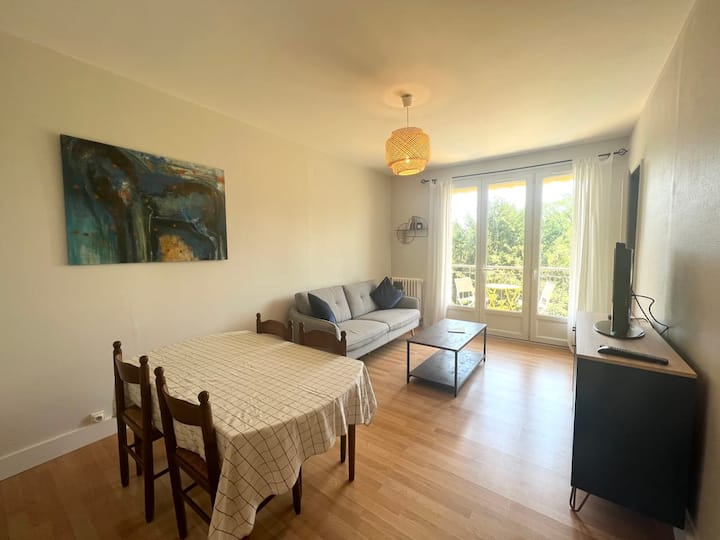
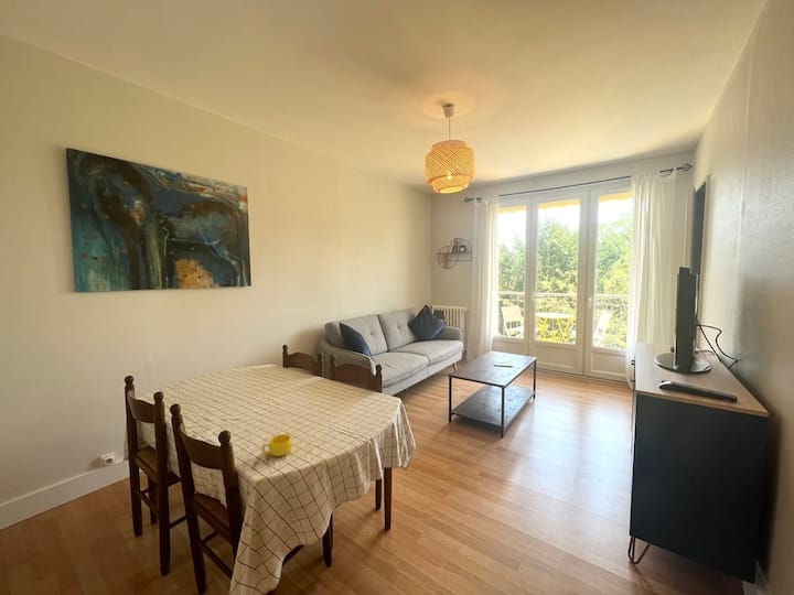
+ cup (277, 446)
